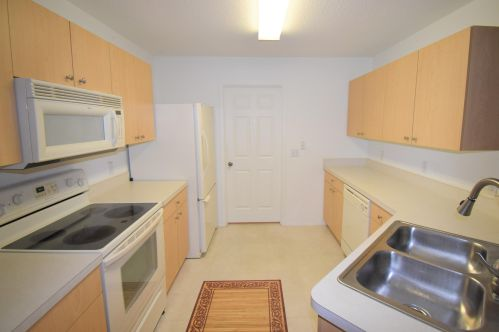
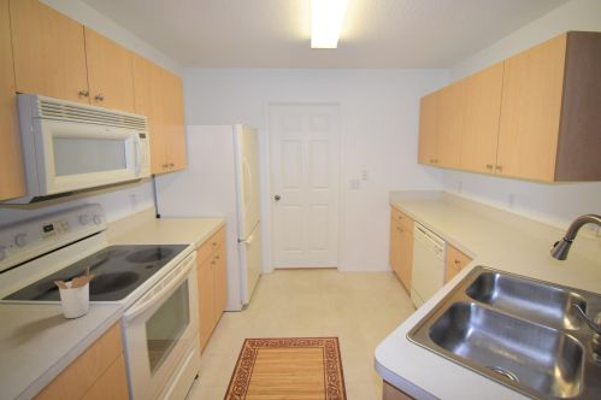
+ utensil holder (77, 293)
